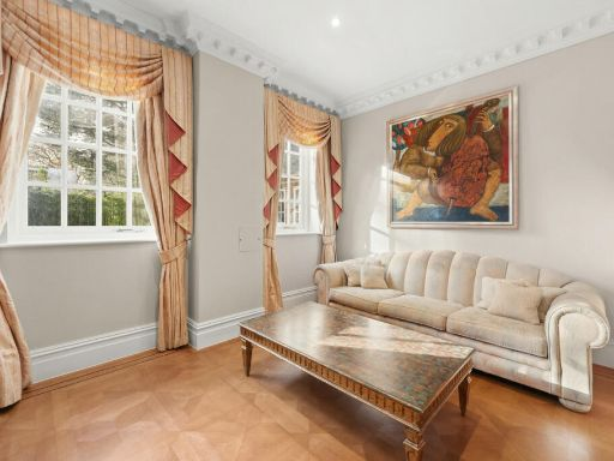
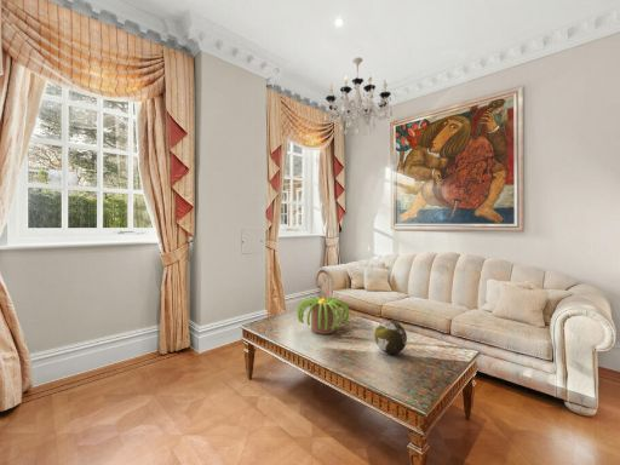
+ decorative orb (390, 337)
+ plant (322, 314)
+ chandelier (357, 96)
